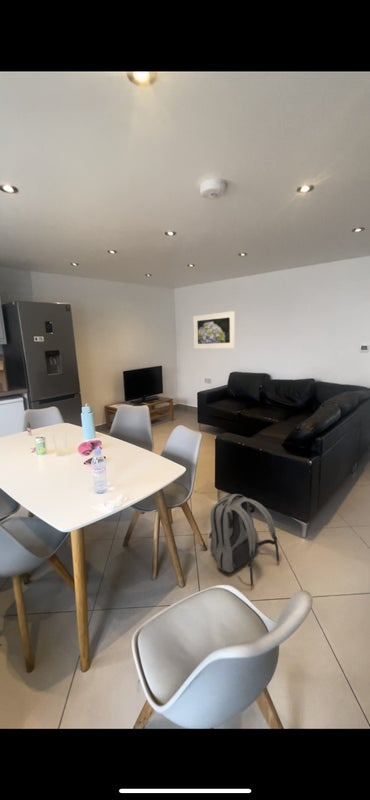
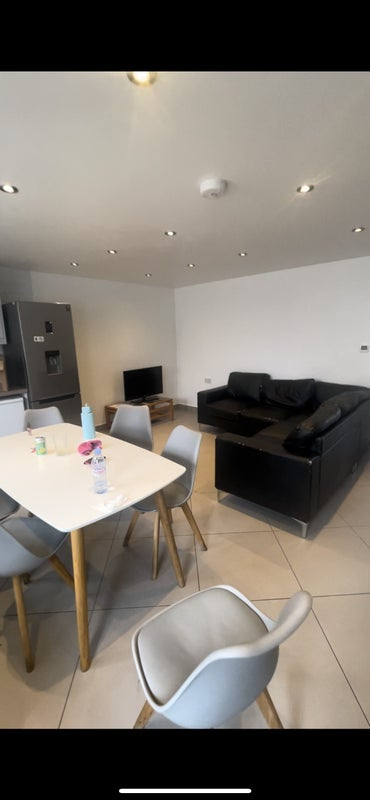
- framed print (213, 331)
- backpack (239, 529)
